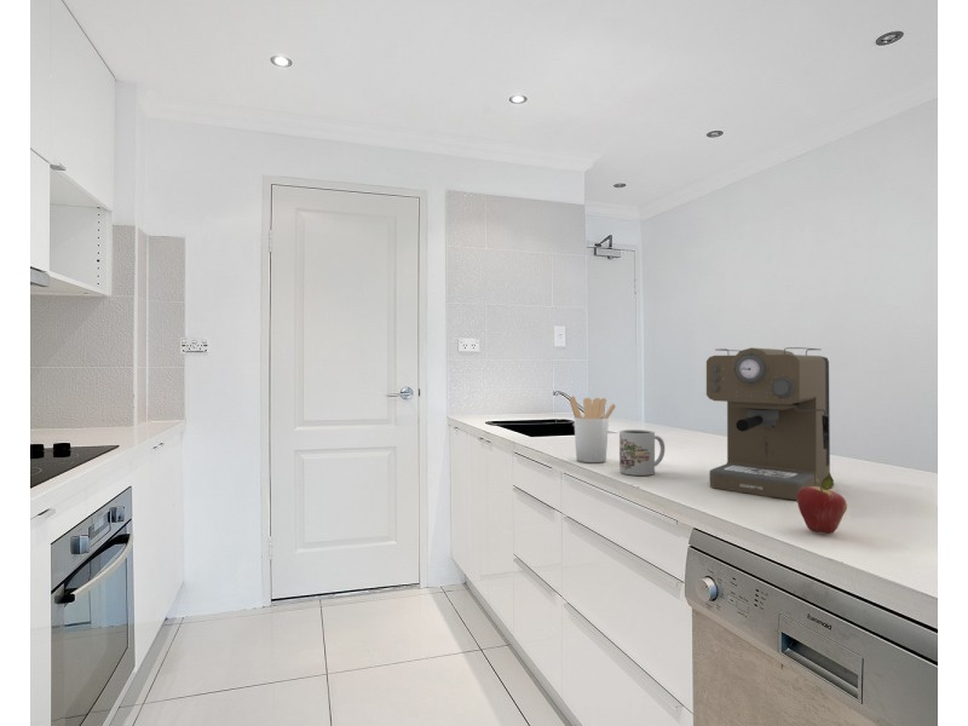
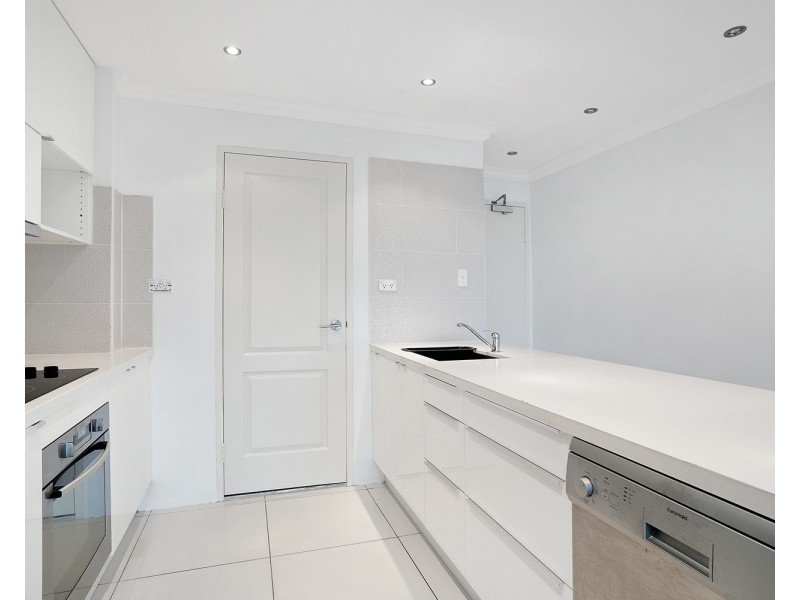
- mug (643, 451)
- fruit (822, 500)
- coffee maker (774, 417)
- utensil holder (592, 427)
